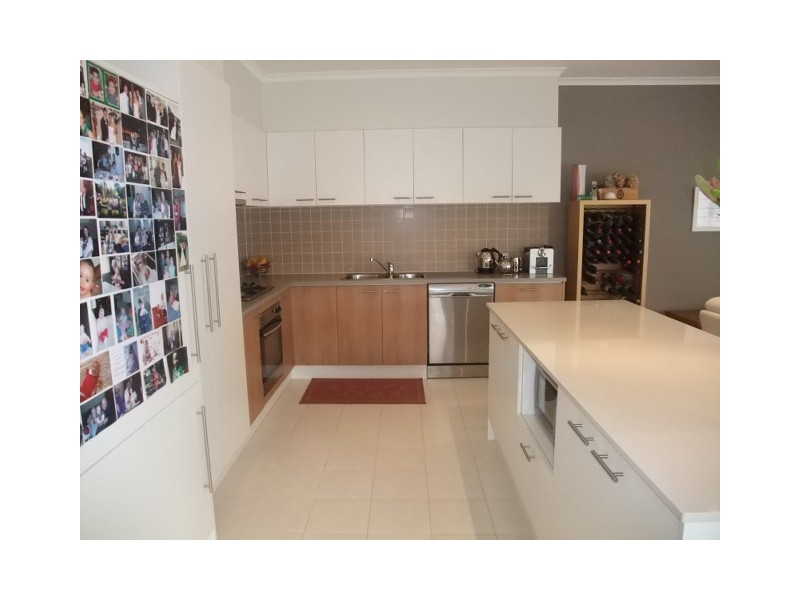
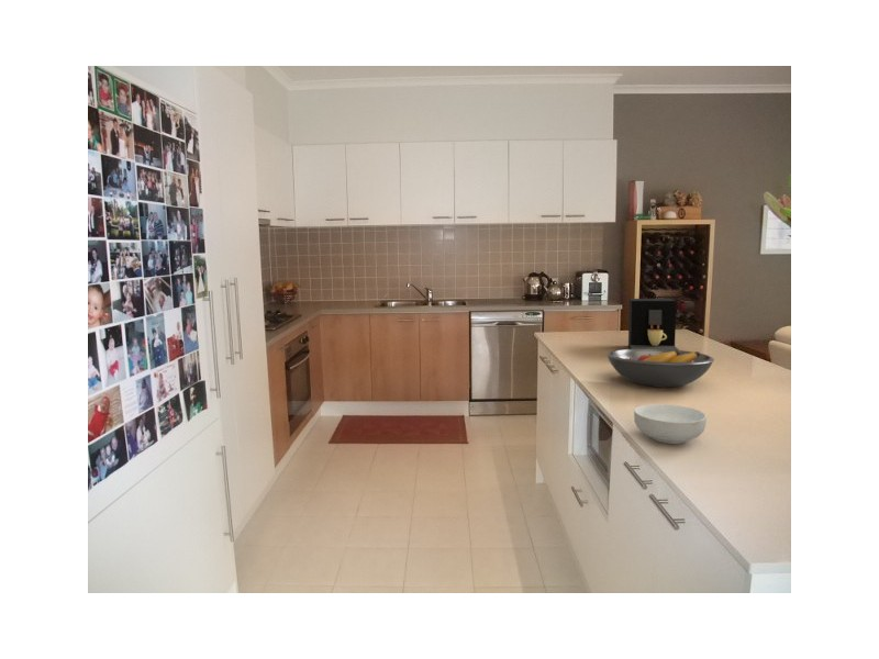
+ cereal bowl (668, 425)
+ coffee maker (652, 326)
+ fruit bowl (657, 365)
